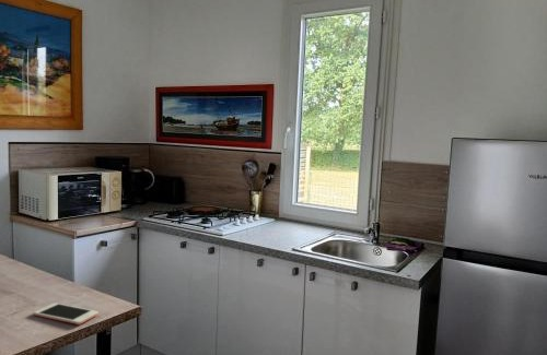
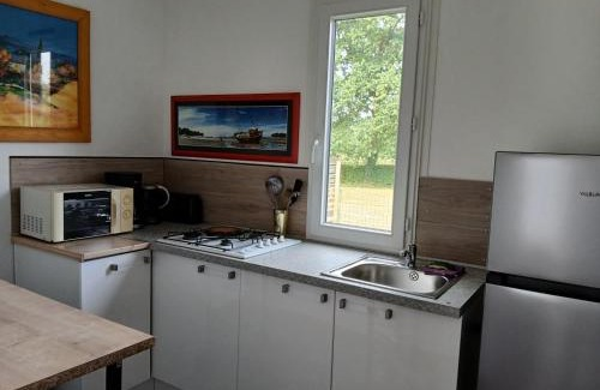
- cell phone (66, 312)
